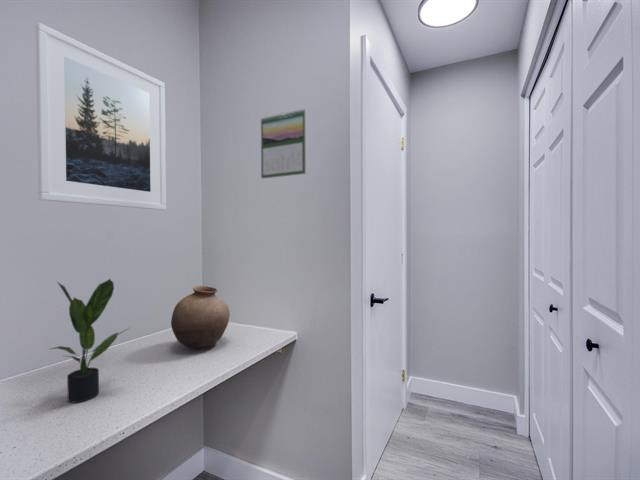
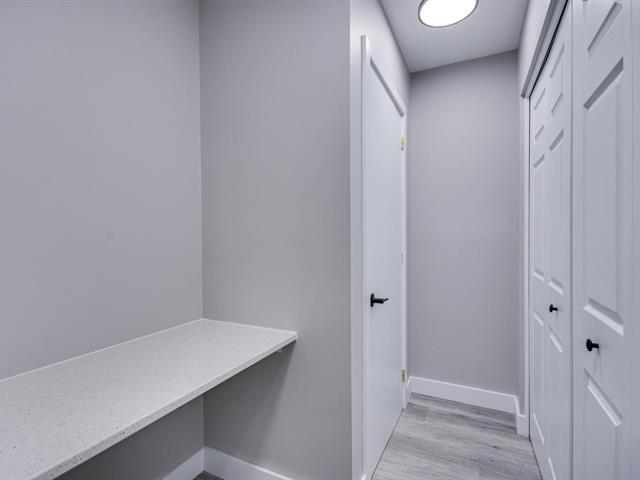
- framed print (111, 132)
- potted plant (93, 336)
- calendar (282, 144)
- pottery (201, 316)
